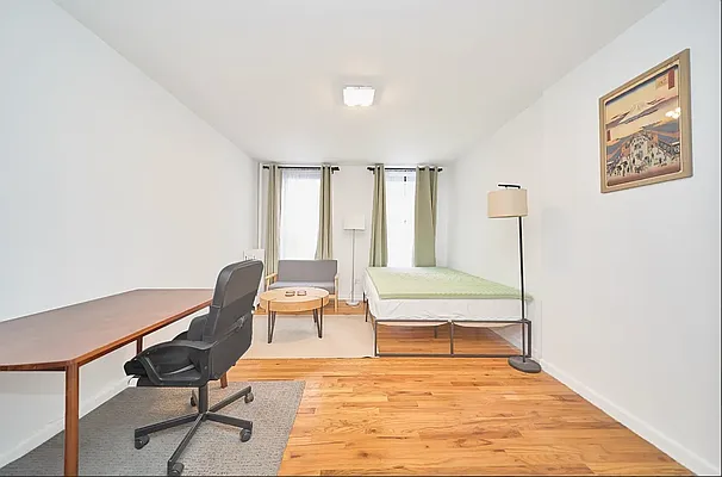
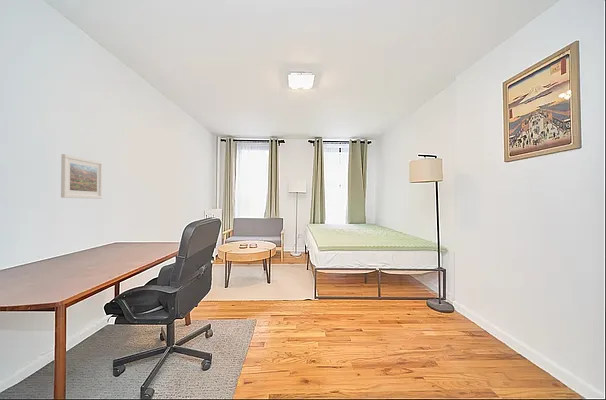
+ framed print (83, 178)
